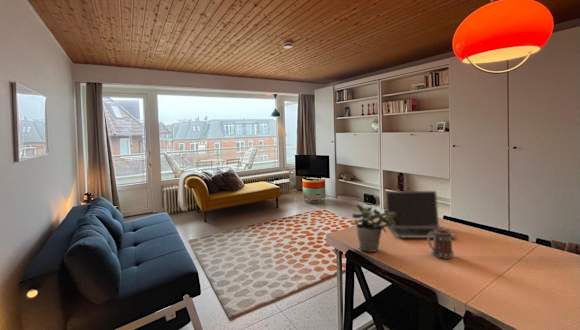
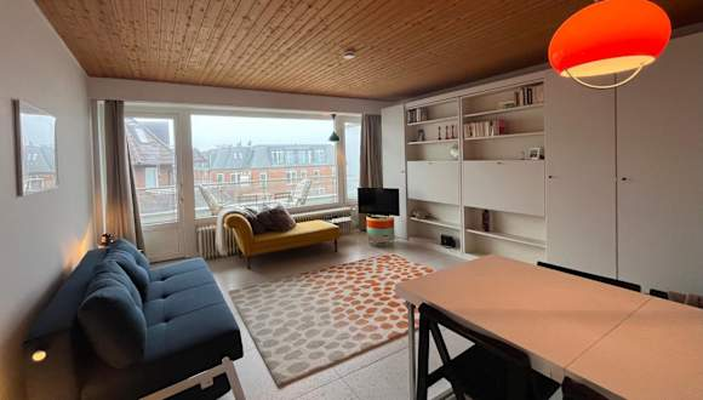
- potted plant (372, 226)
- laptop (418, 212)
- mug (439, 243)
